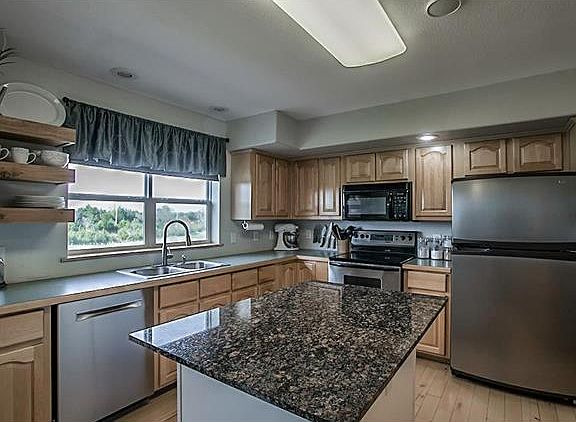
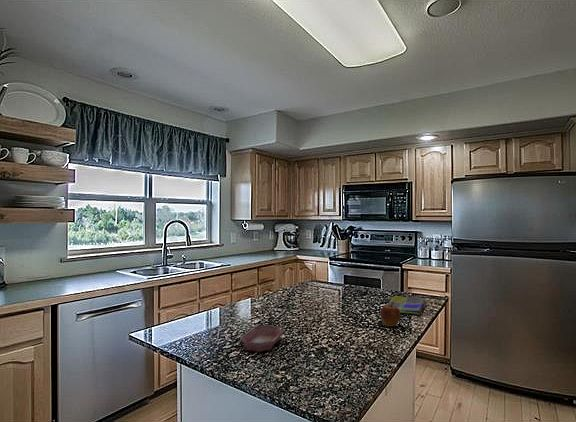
+ dish towel (405, 304)
+ bowl (262, 338)
+ apple (390, 313)
